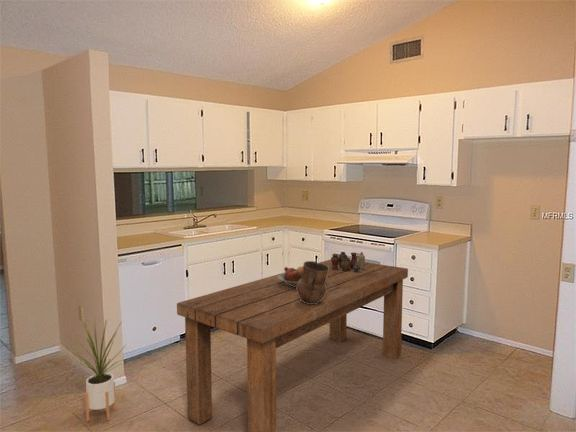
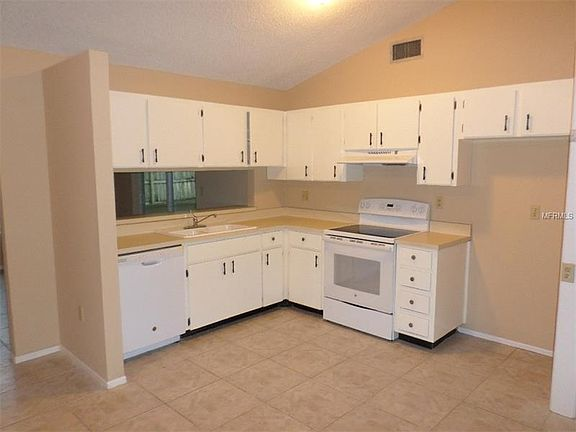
- house plant (100, 366)
- fruit bowl (301, 274)
- ceramic pitcher (307, 283)
- dining table (308, 332)
- vase (348, 260)
